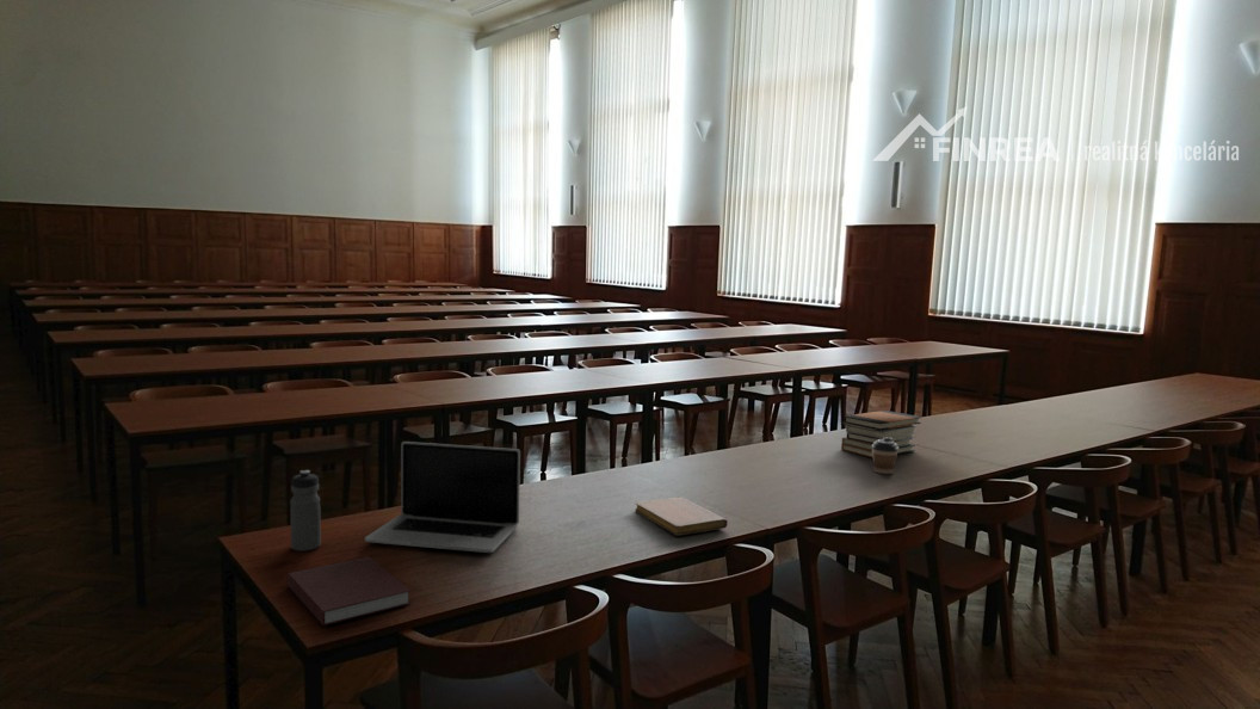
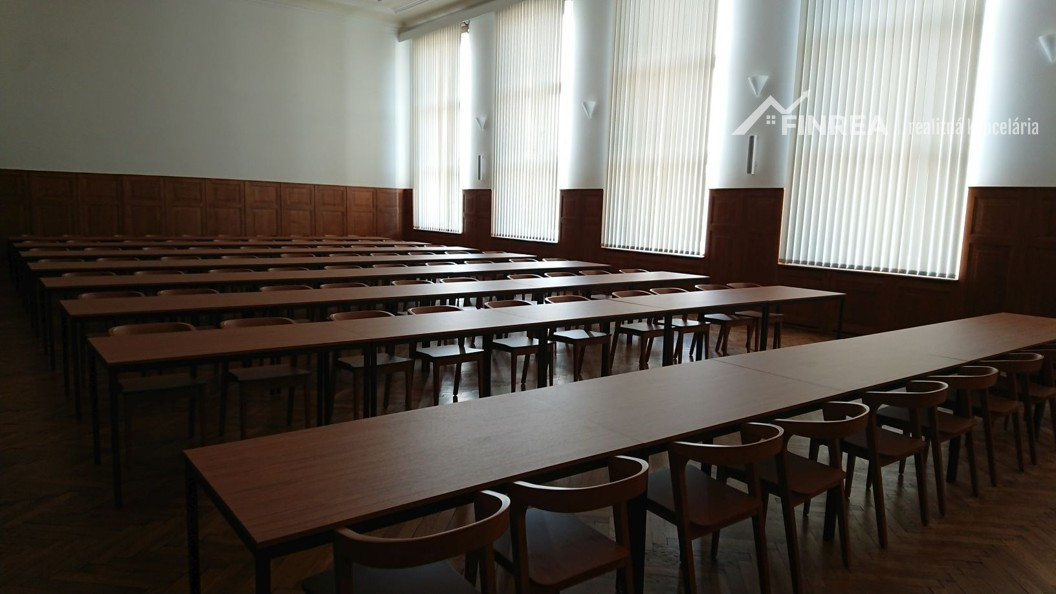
- notebook (679, 514)
- water bottle (305, 508)
- book stack (881, 433)
- coffee cup (884, 455)
- notebook (347, 587)
- laptop (444, 494)
